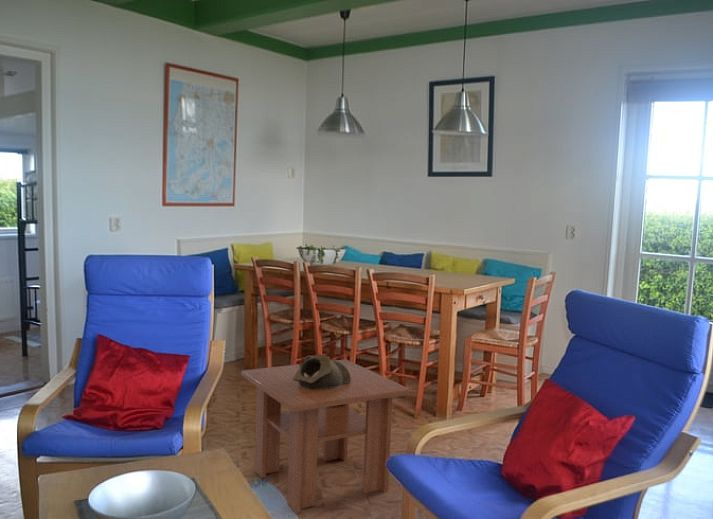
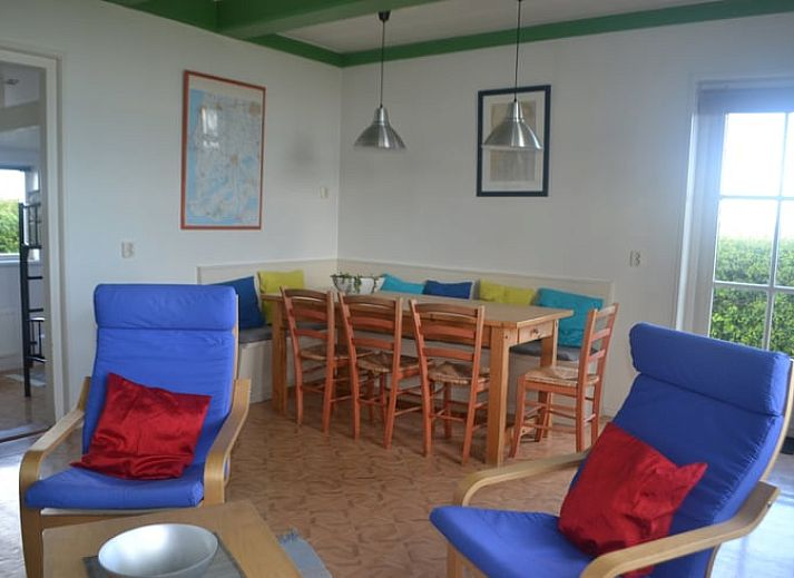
- decorative bowl (319, 367)
- coffee table (321, 430)
